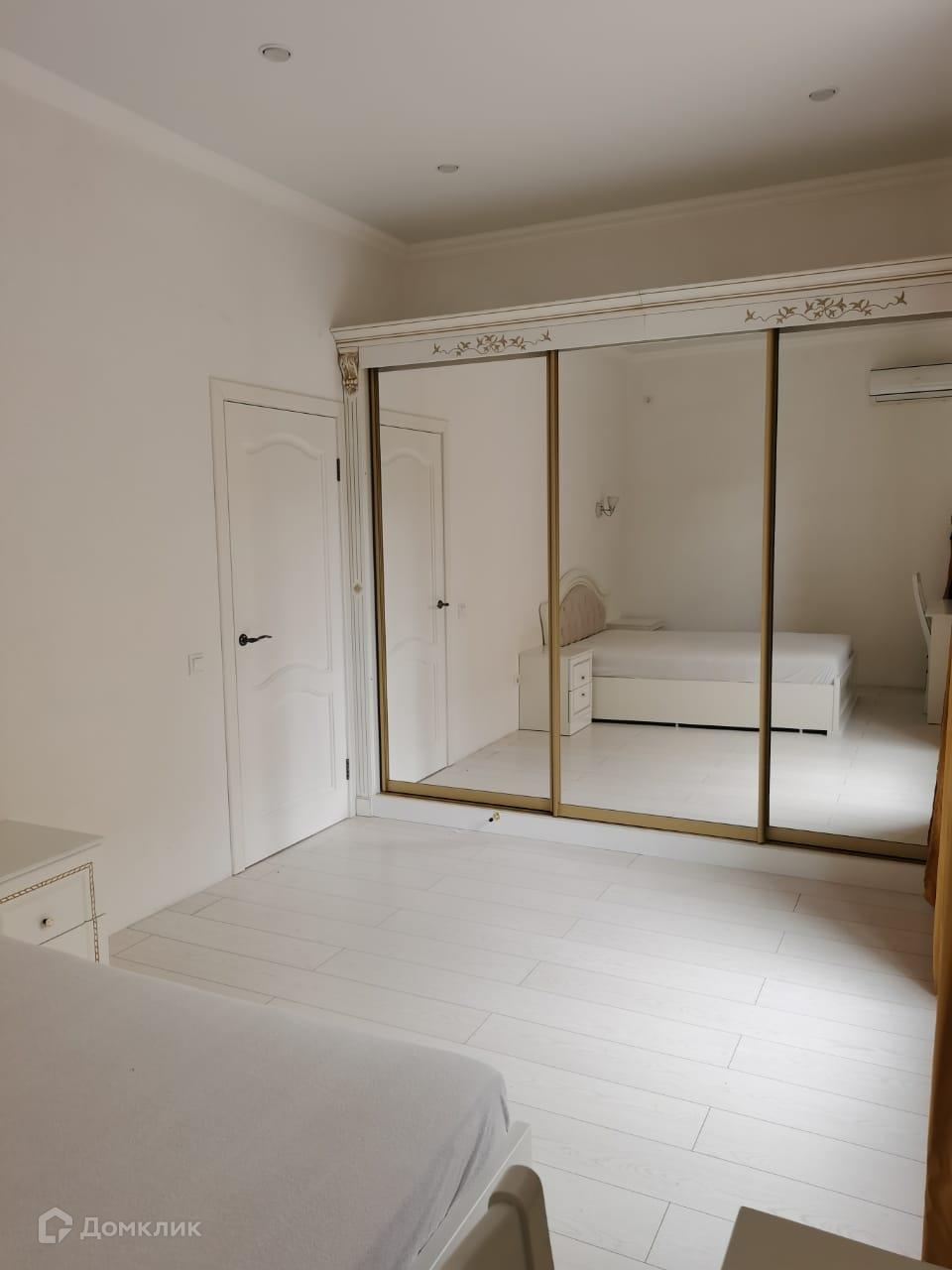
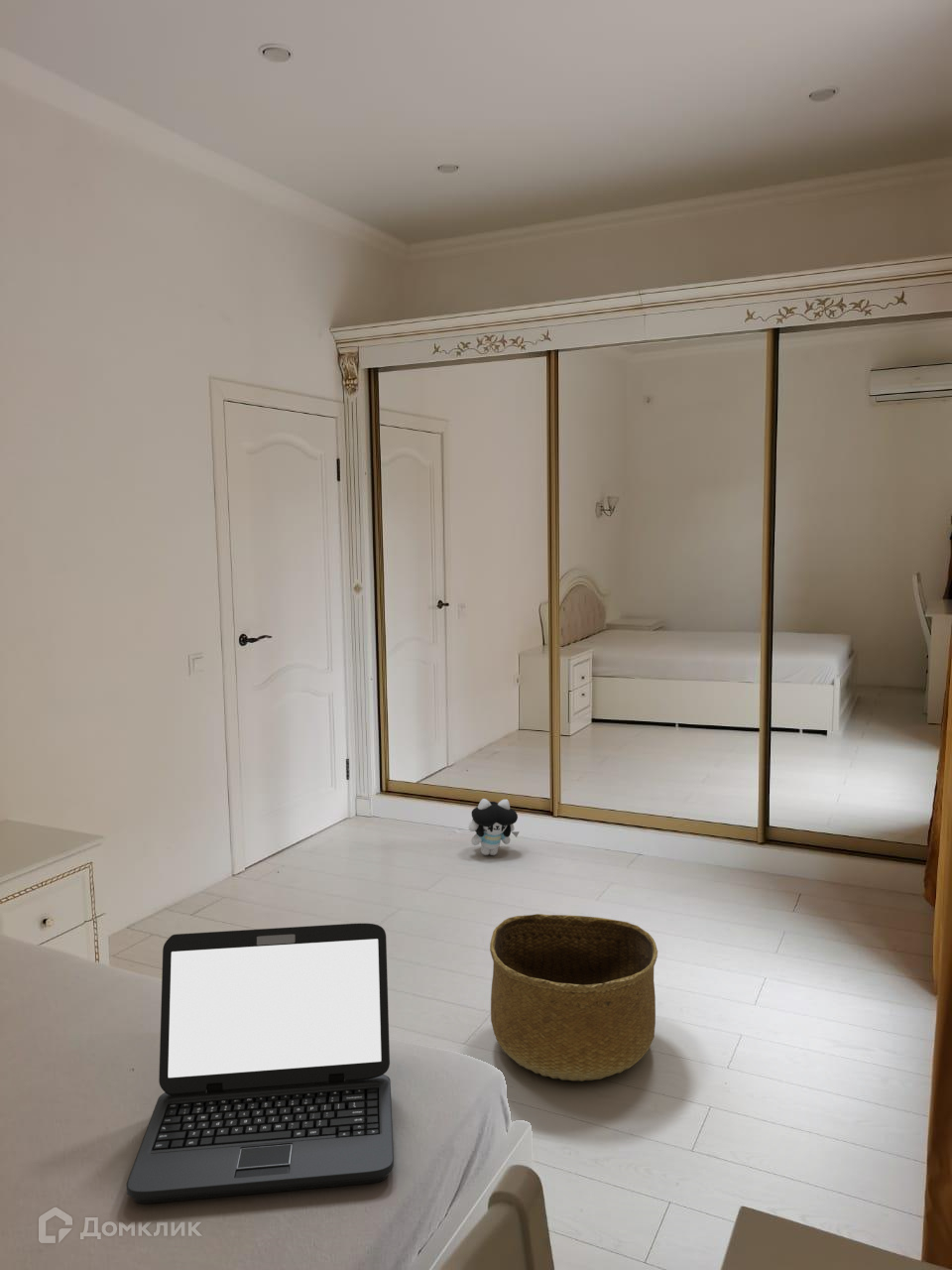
+ basket (572, 994)
+ plush toy (494, 826)
+ laptop (269, 1048)
